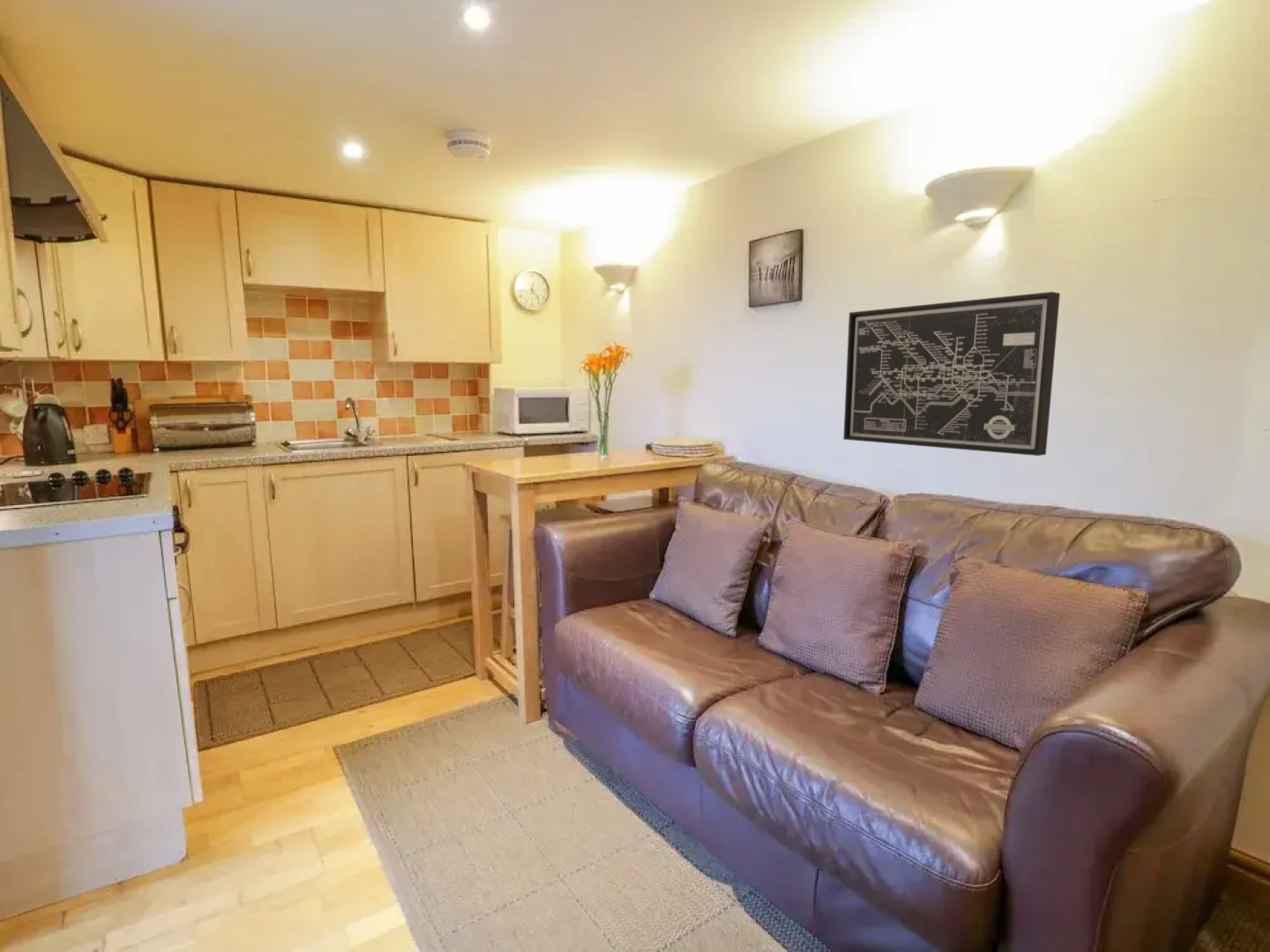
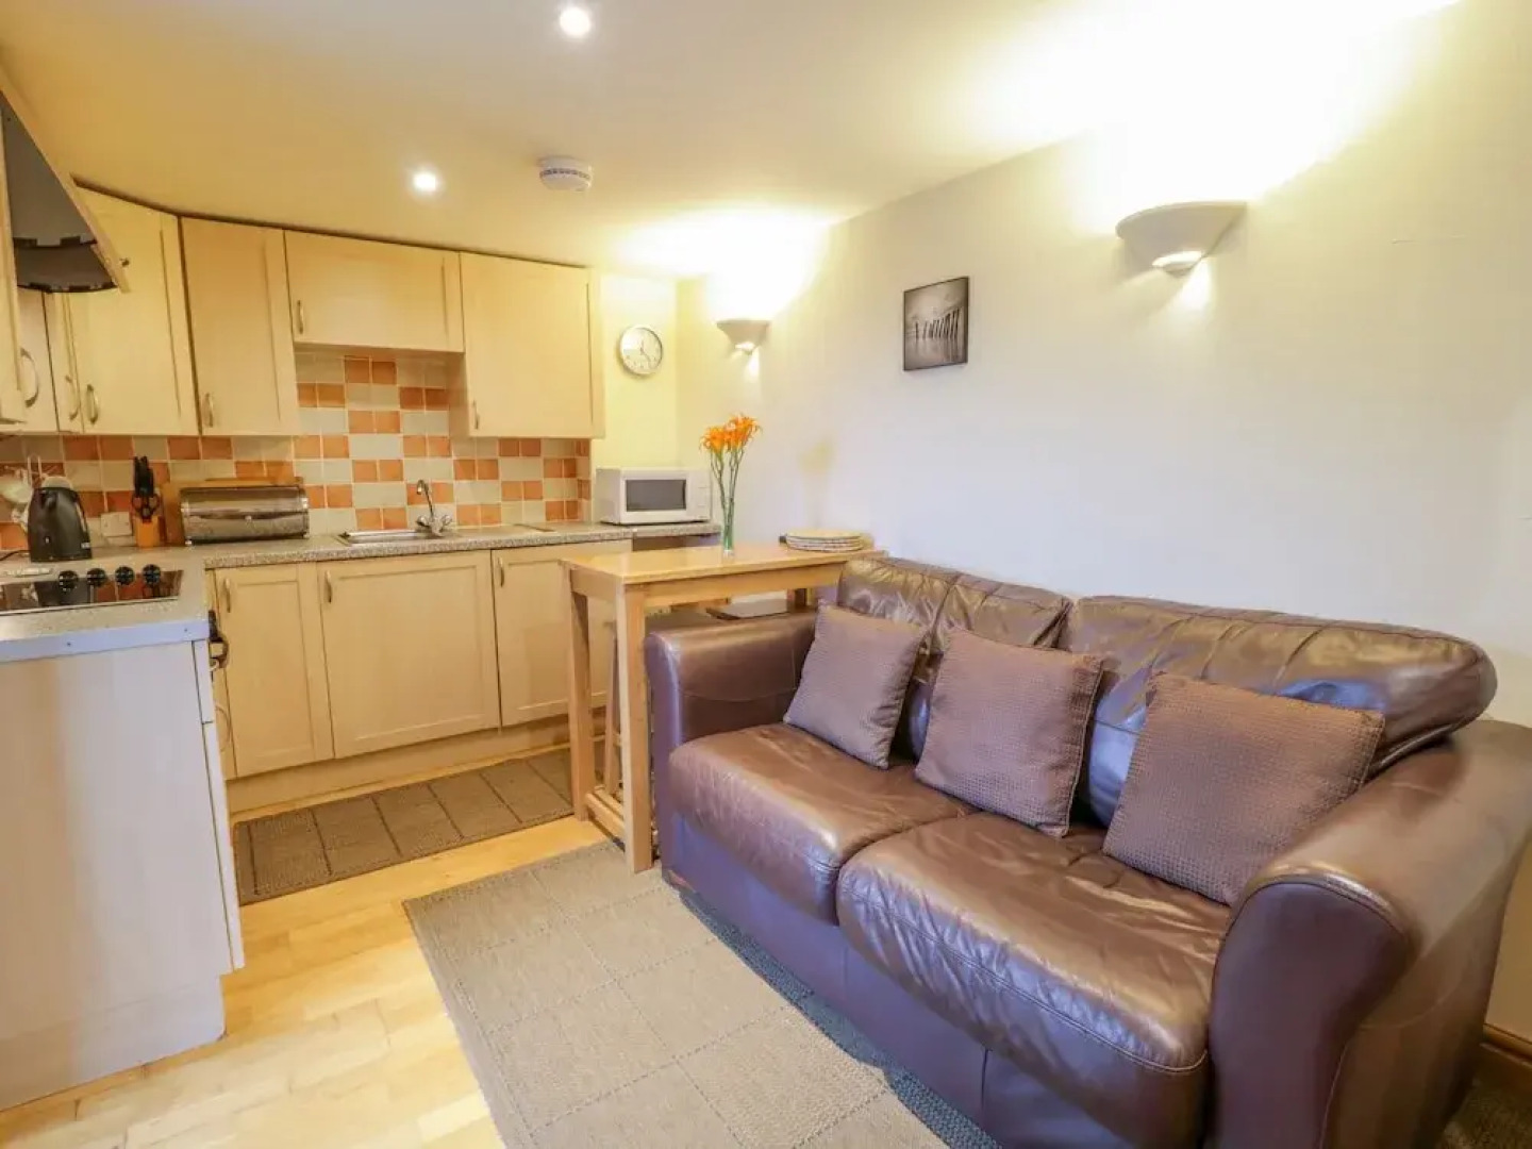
- wall art (937, 376)
